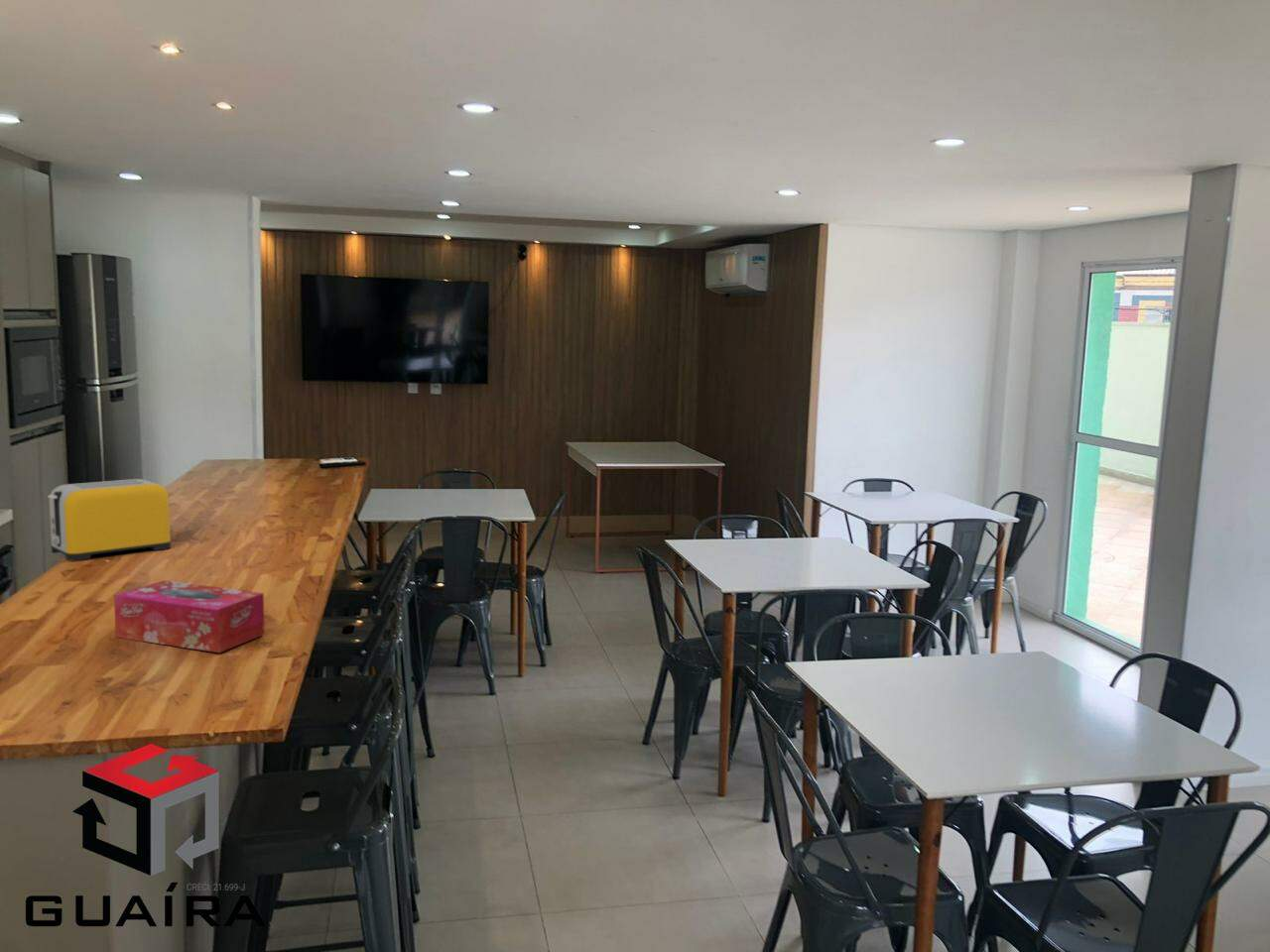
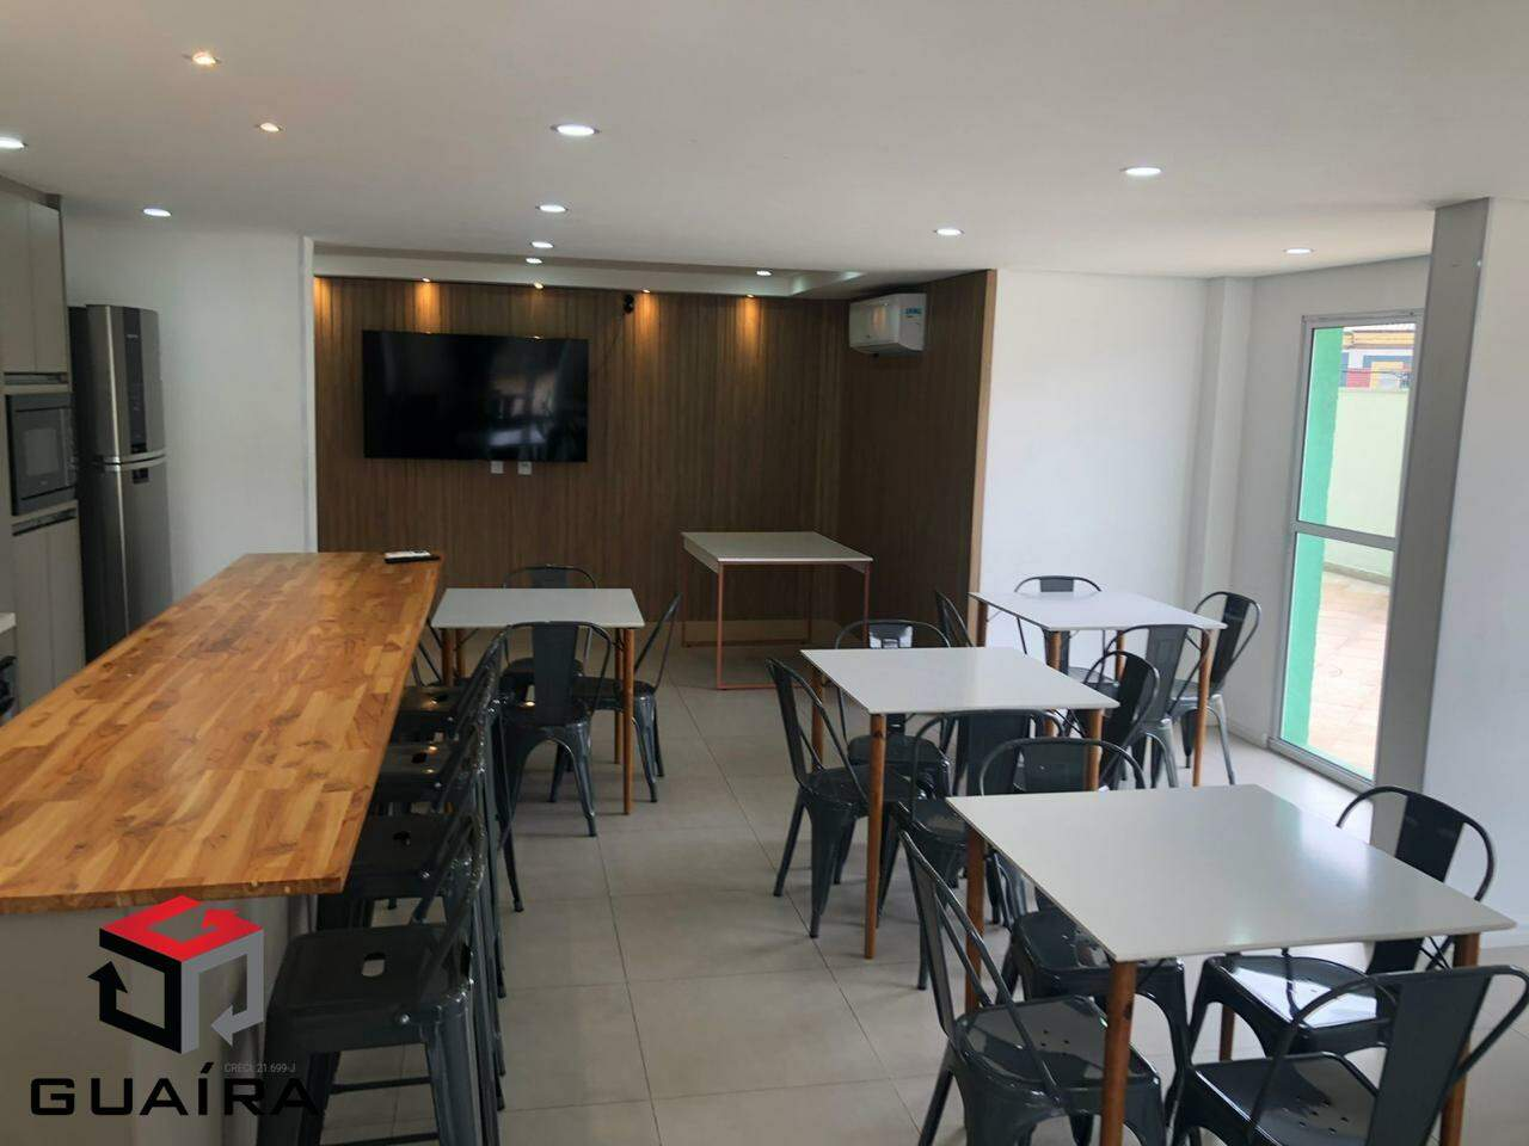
- tissue box (190, 615)
- toaster (107, 517)
